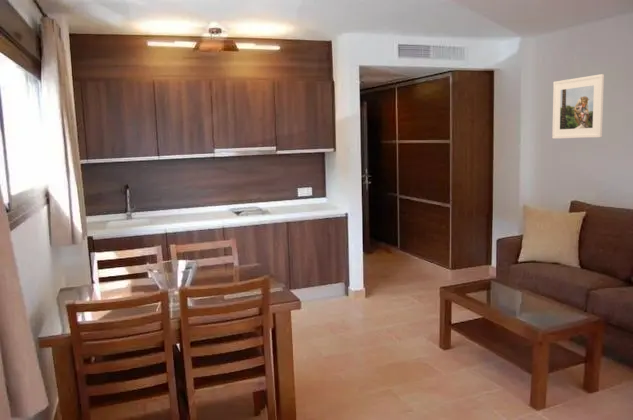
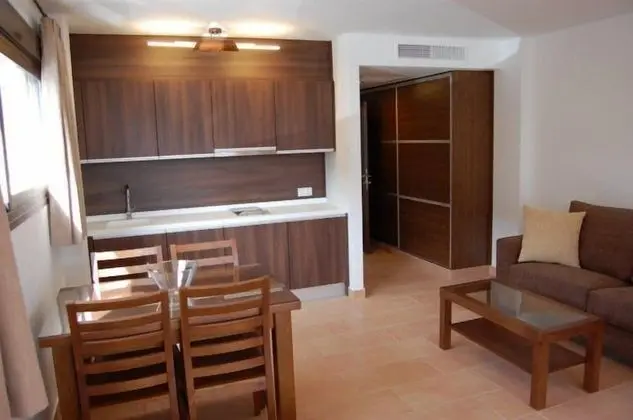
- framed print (576, 108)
